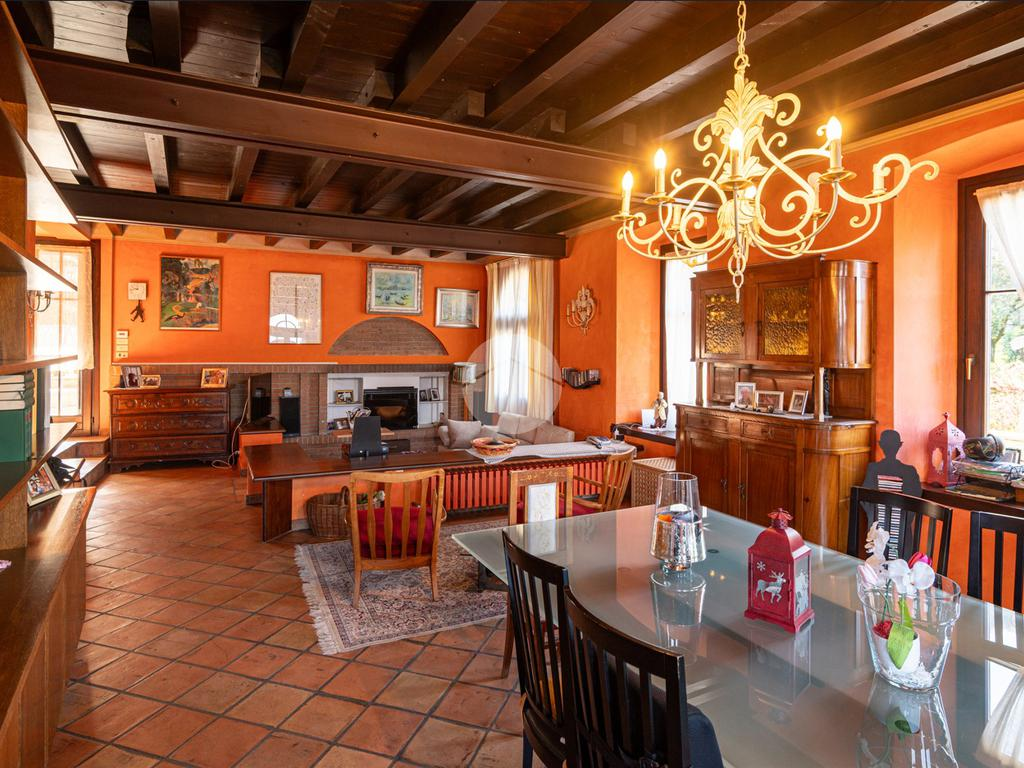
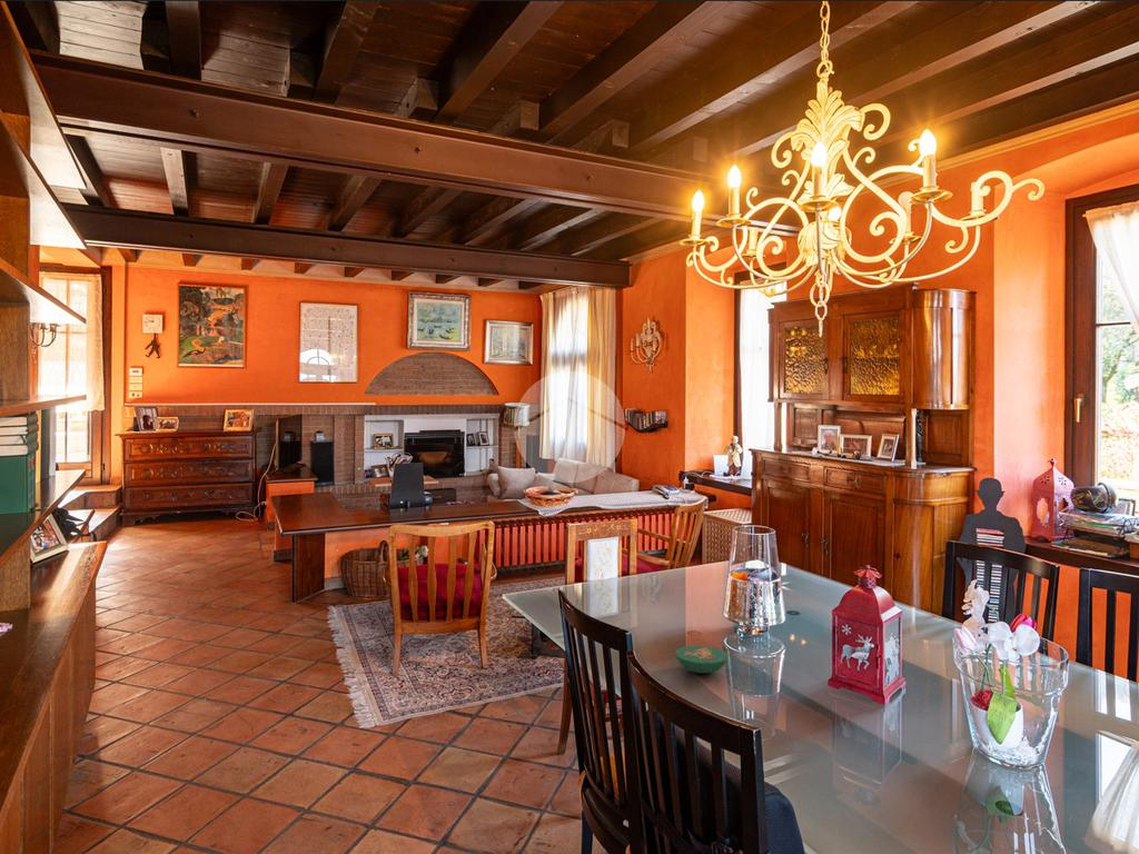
+ bowl (701, 661)
